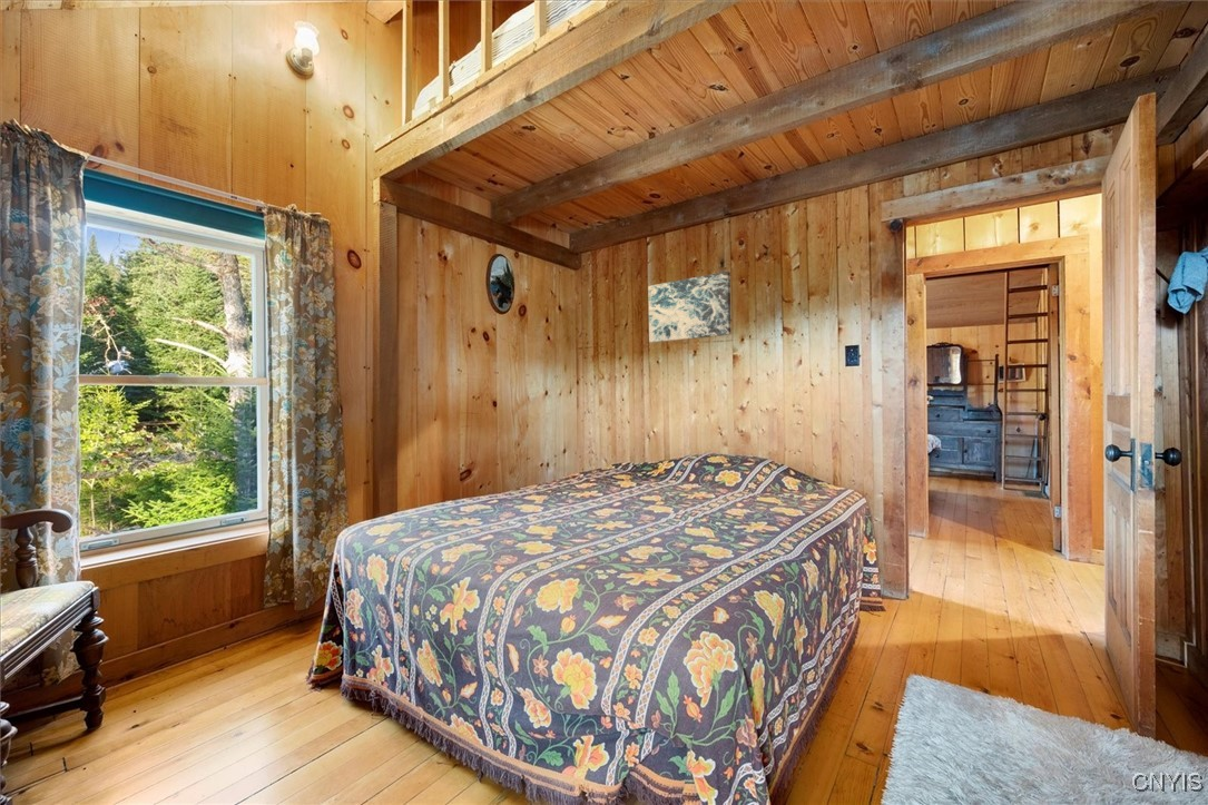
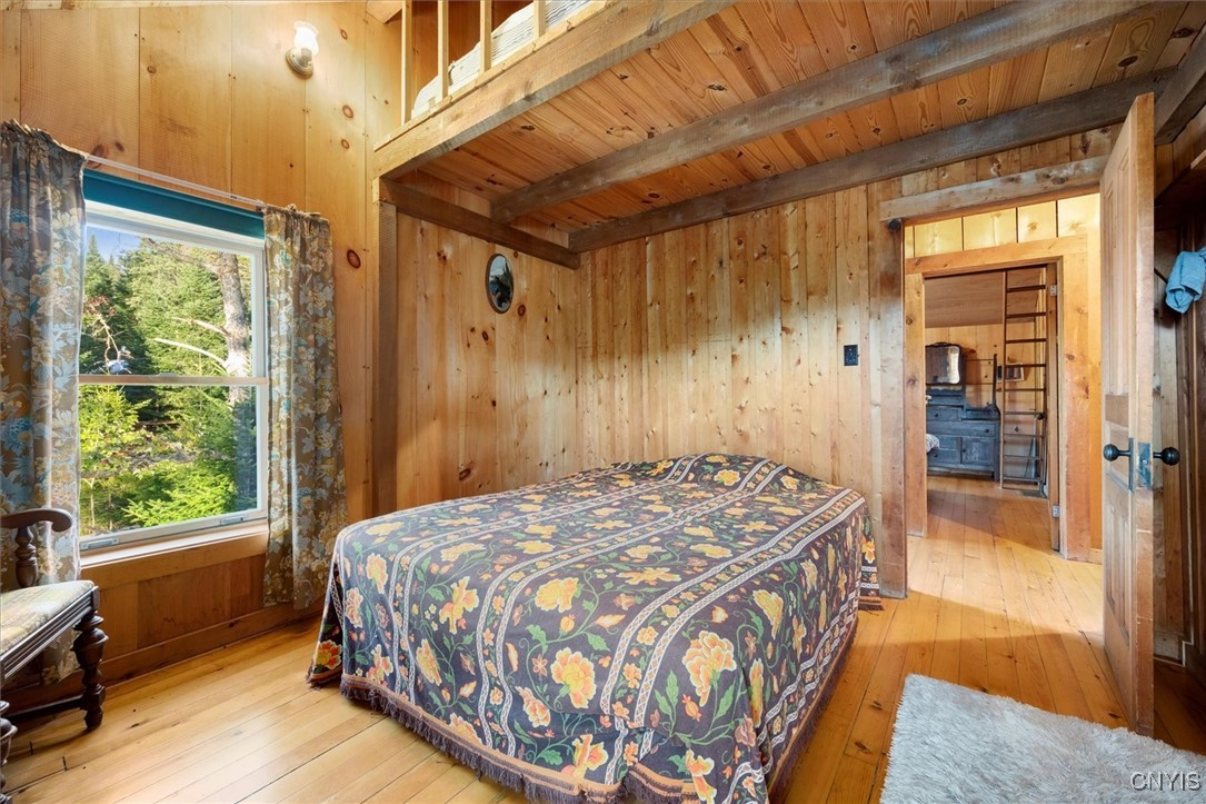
- wall art (687, 308)
